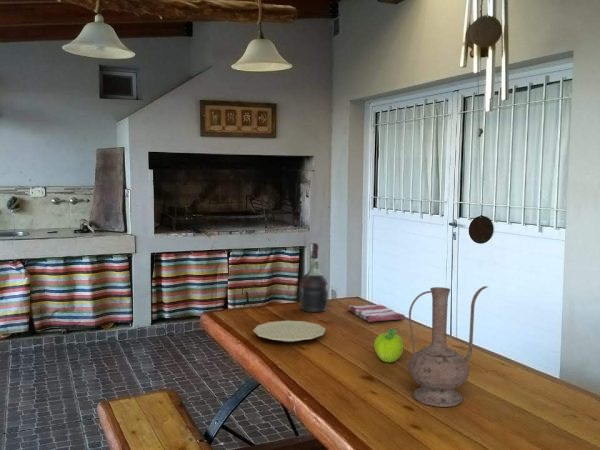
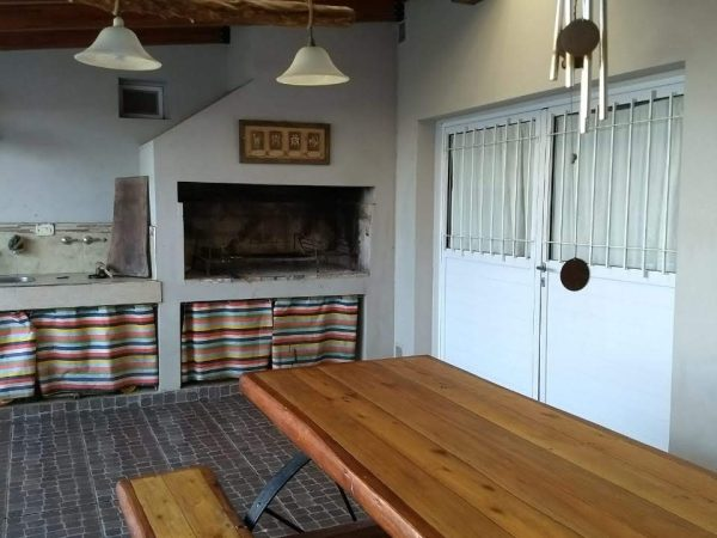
- dish towel (375, 311)
- fruit (388, 345)
- cognac bottle (313, 276)
- plate (289, 333)
- pitcher (446, 344)
